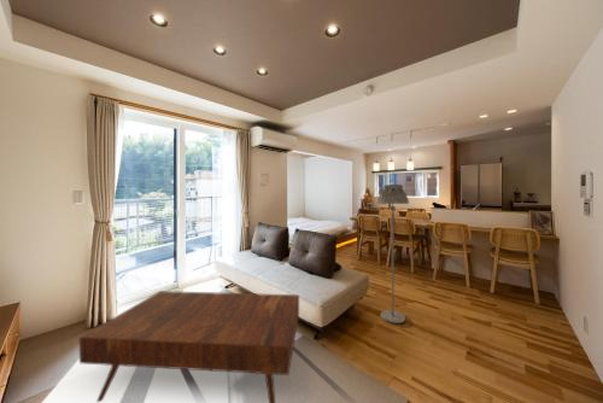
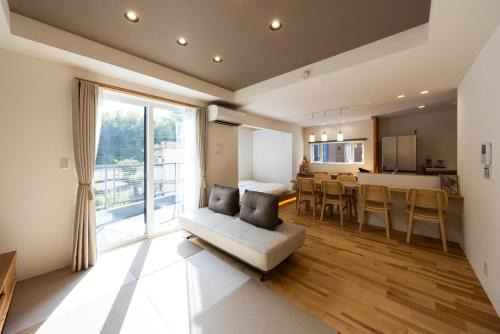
- floor lamp (392, 251)
- coffee table (210, 338)
